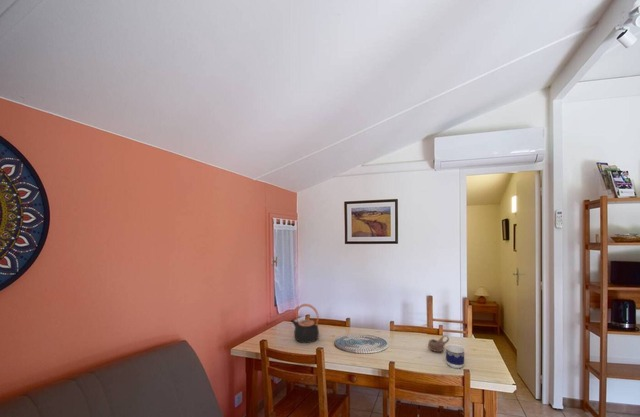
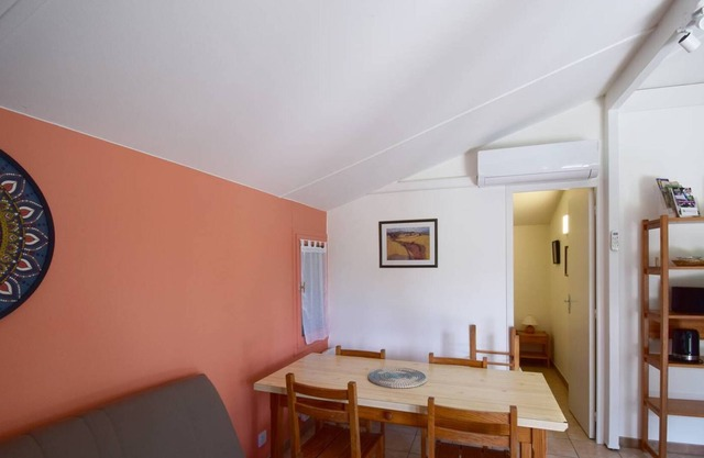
- cup (438, 343)
- cup (455, 355)
- teapot (304, 321)
